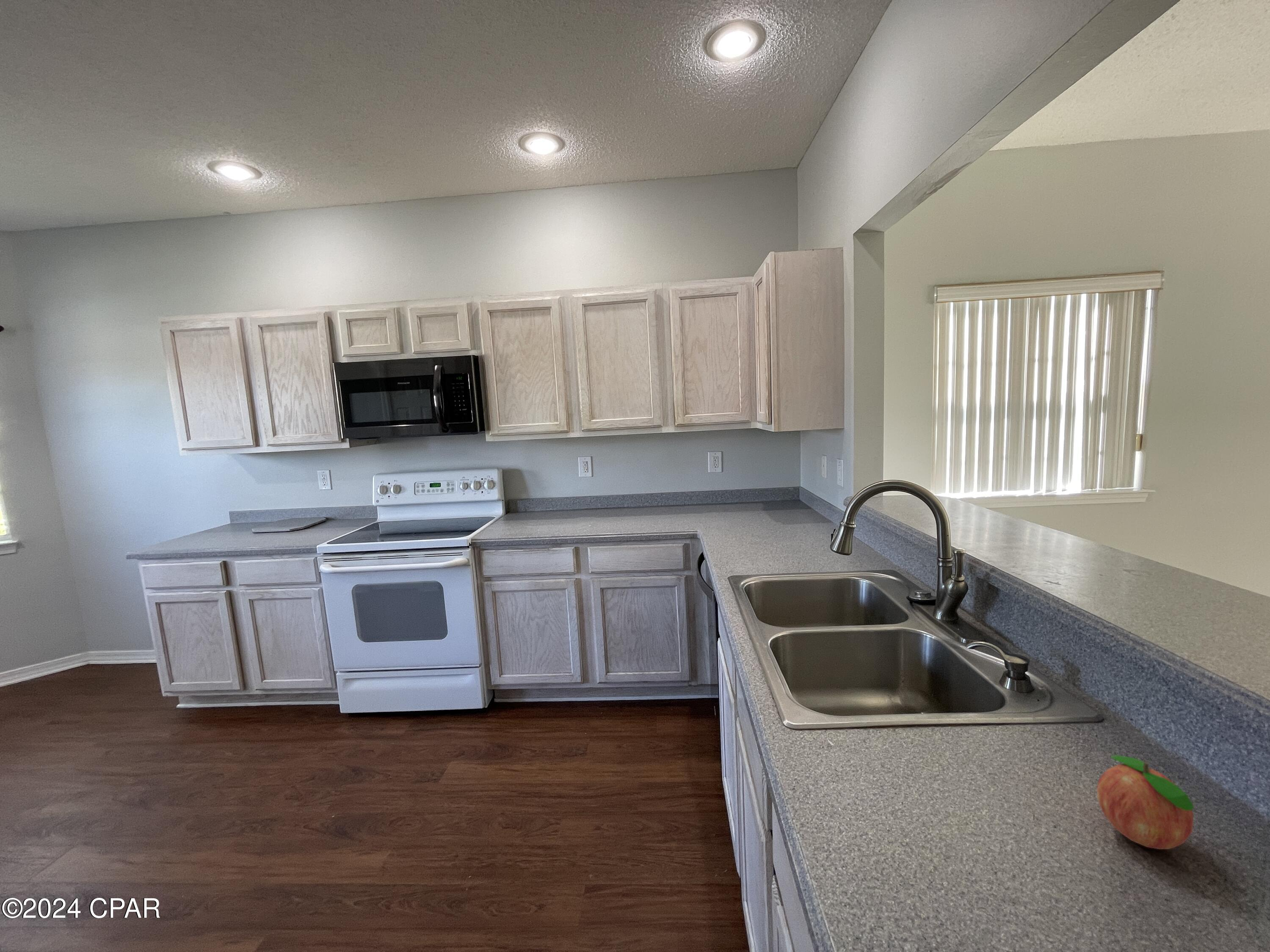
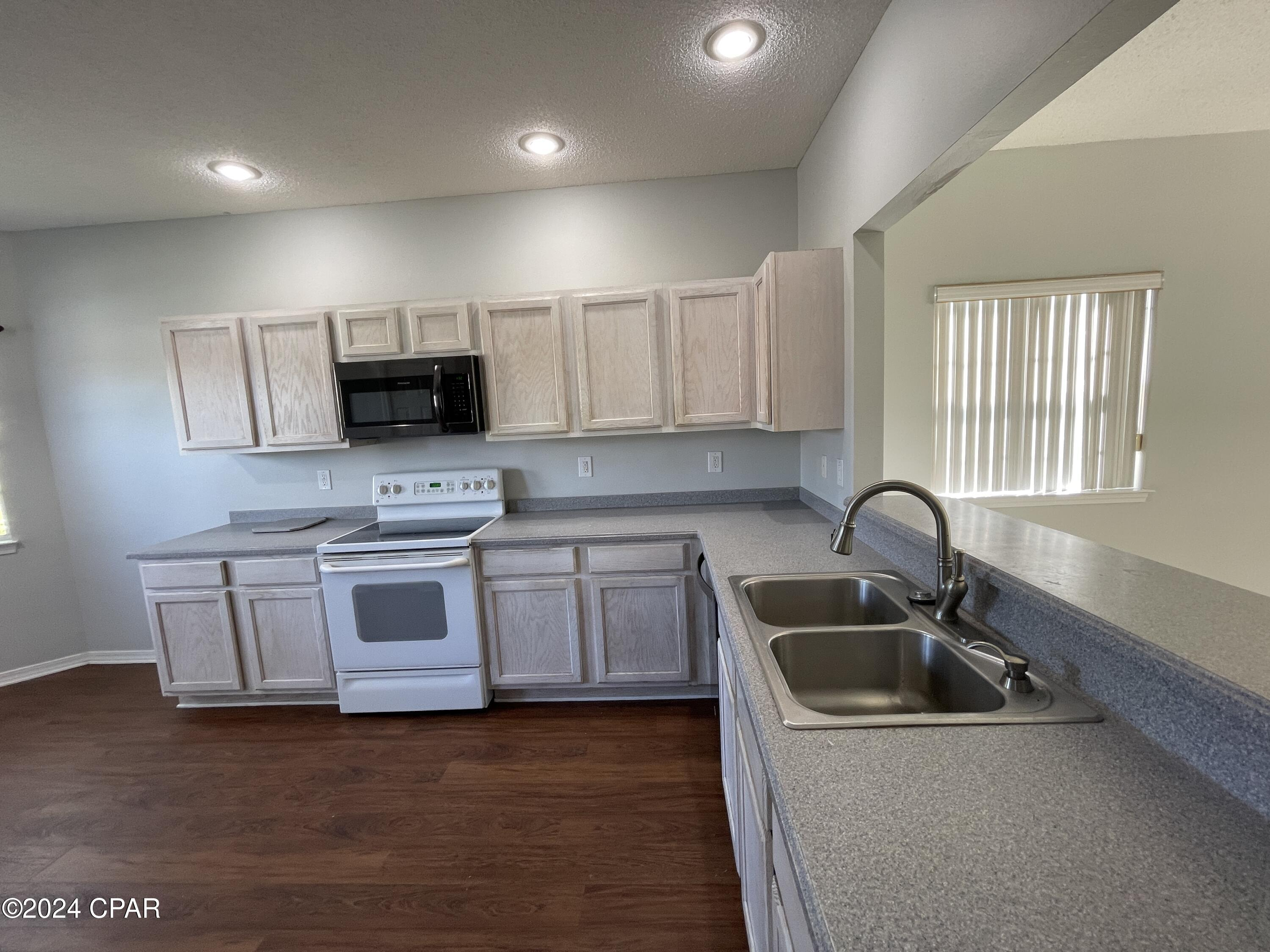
- fruit (1143, 799)
